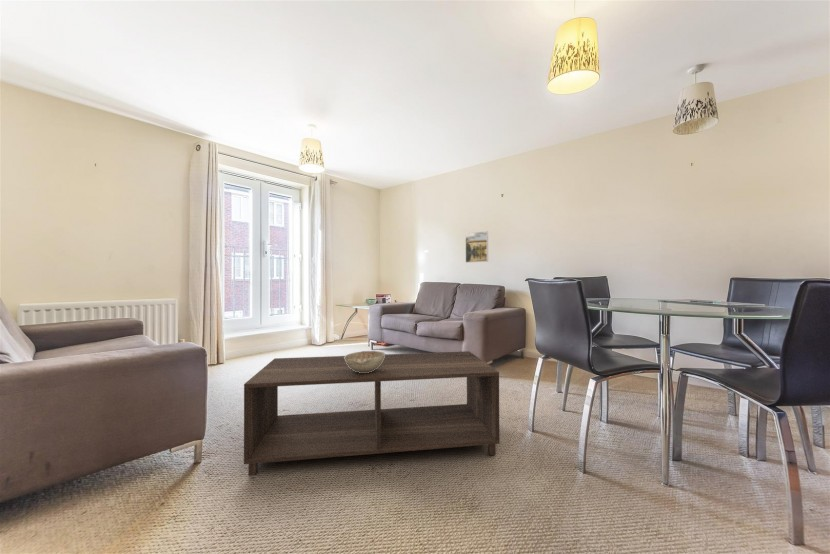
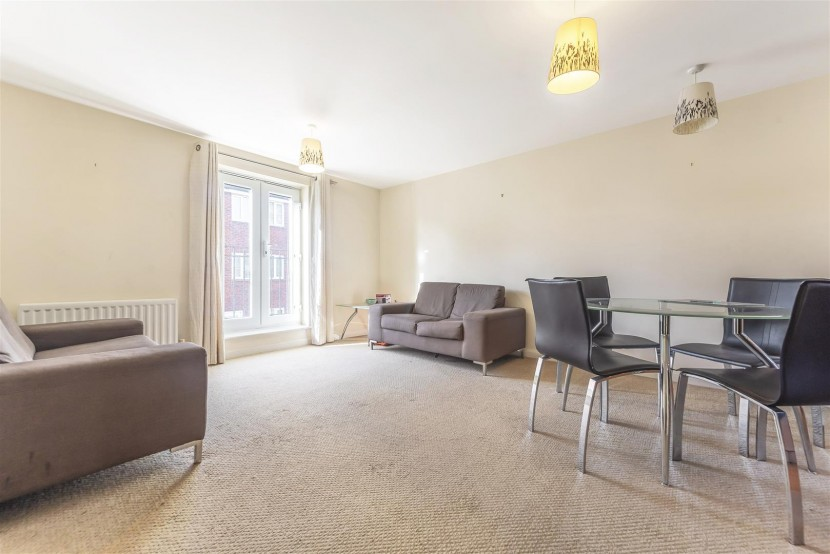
- decorative bowl (364, 361)
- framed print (476, 247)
- coffee table (377, 403)
